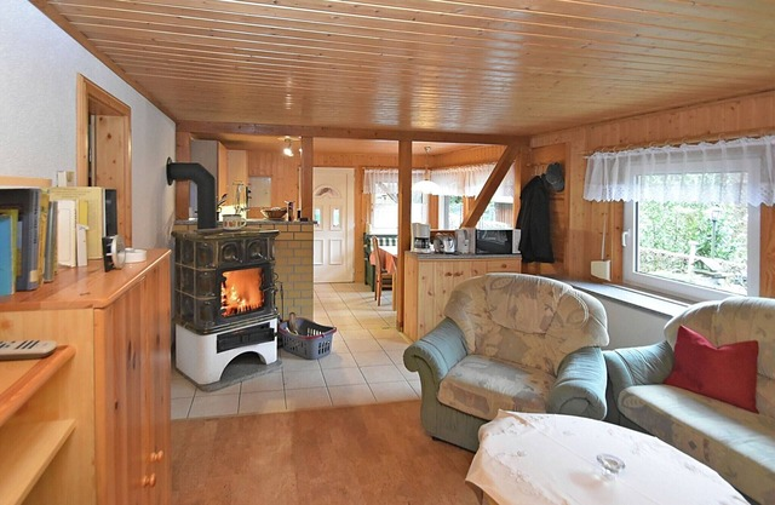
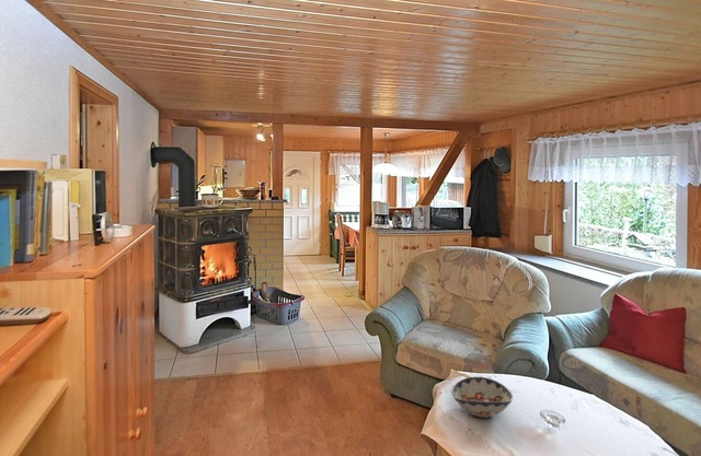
+ decorative bowl (481, 400)
